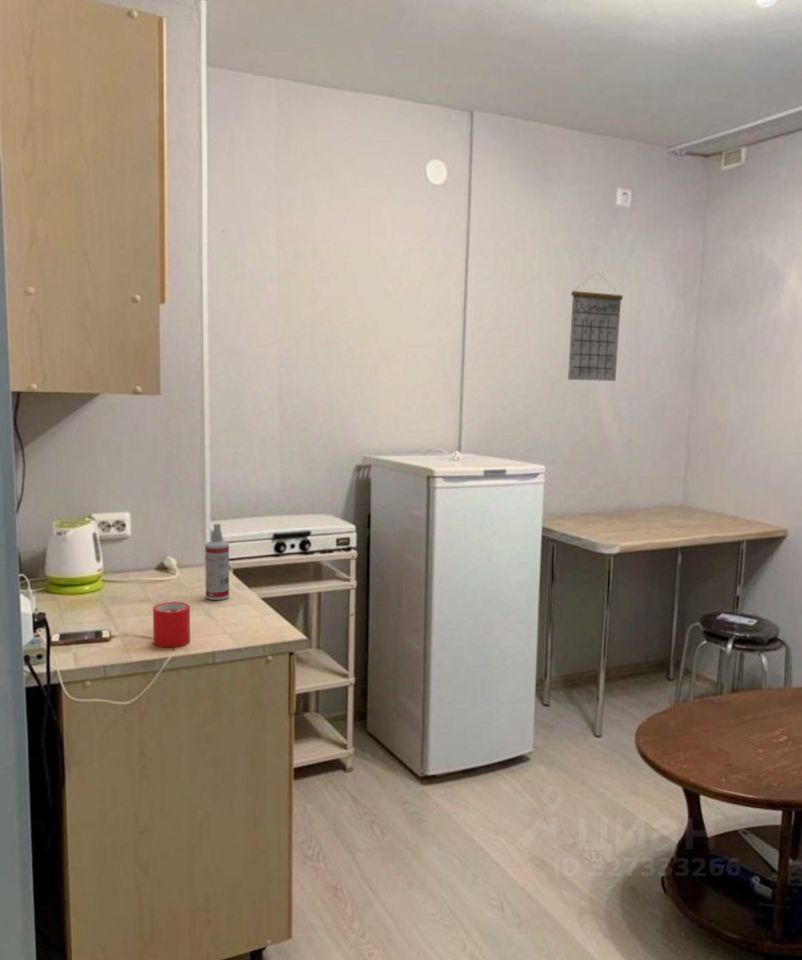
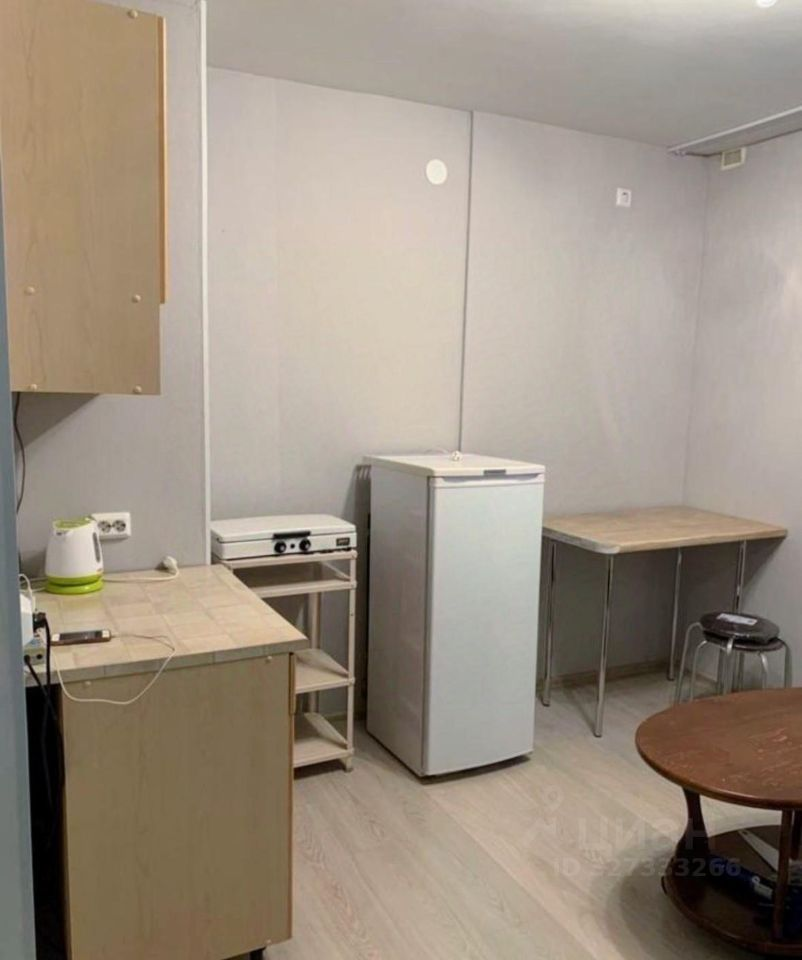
- spray bottle (217, 560)
- calendar (595, 326)
- mug (172, 621)
